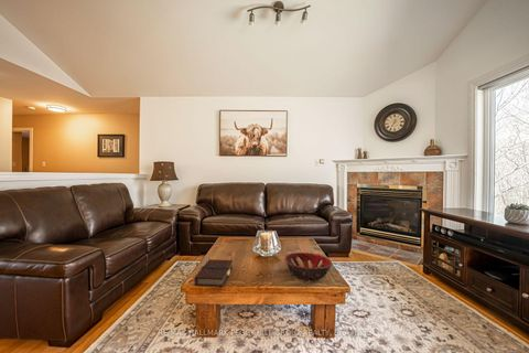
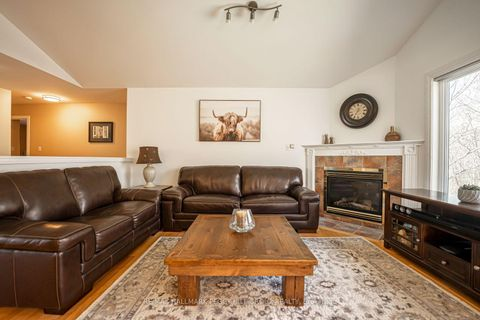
- decorative bowl (307, 266)
- book (215, 271)
